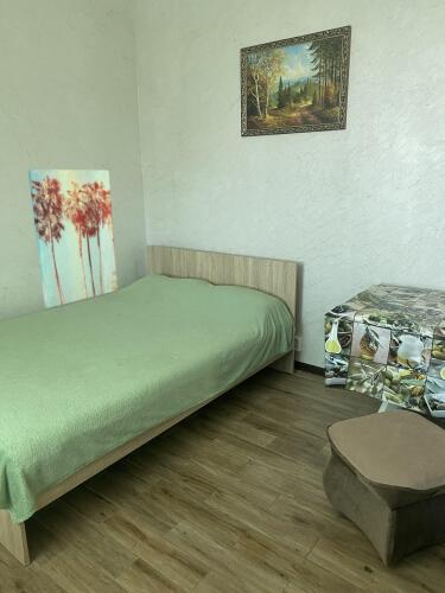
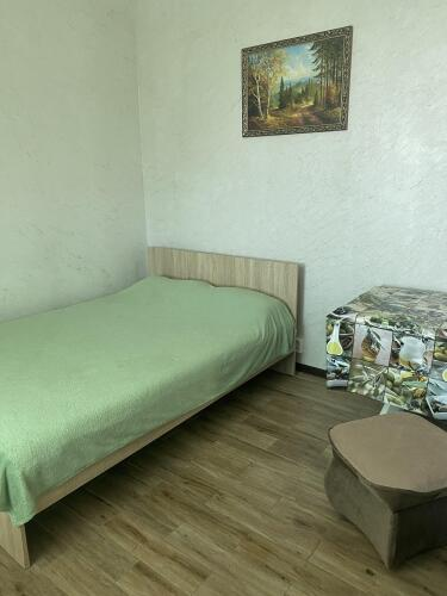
- wall art (77, 236)
